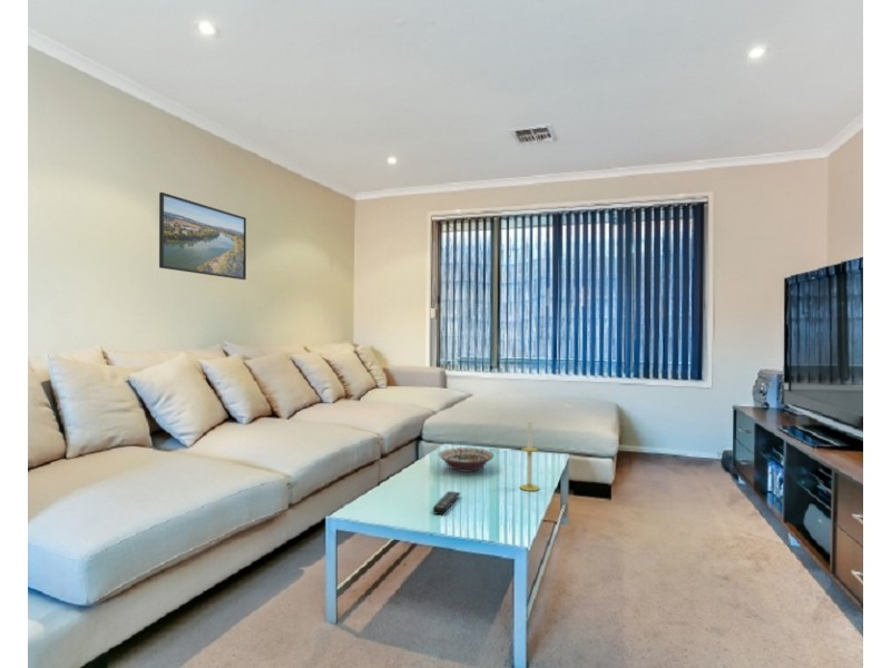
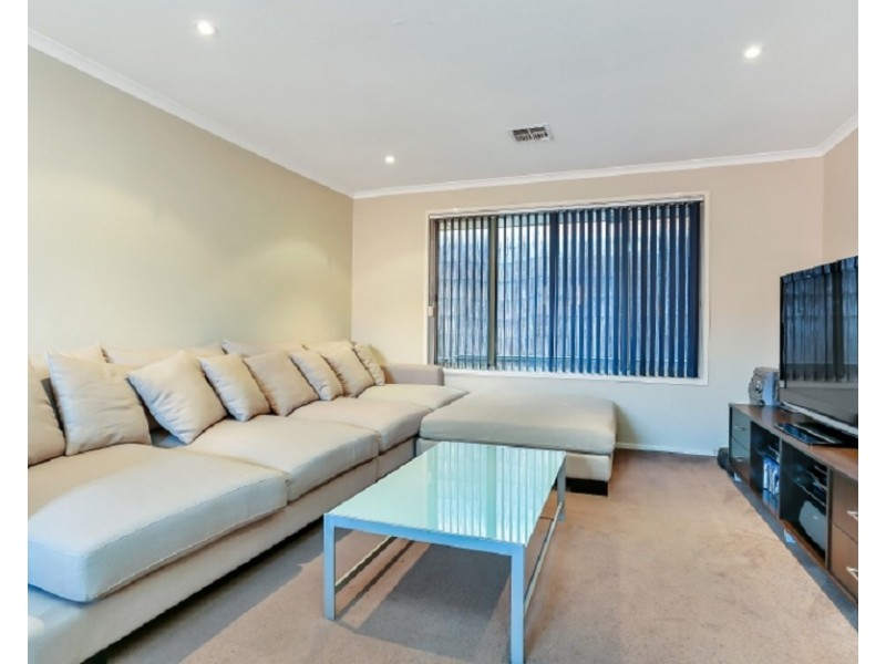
- candle (529, 451)
- remote control (447, 501)
- decorative bowl (466, 461)
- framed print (206, 239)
